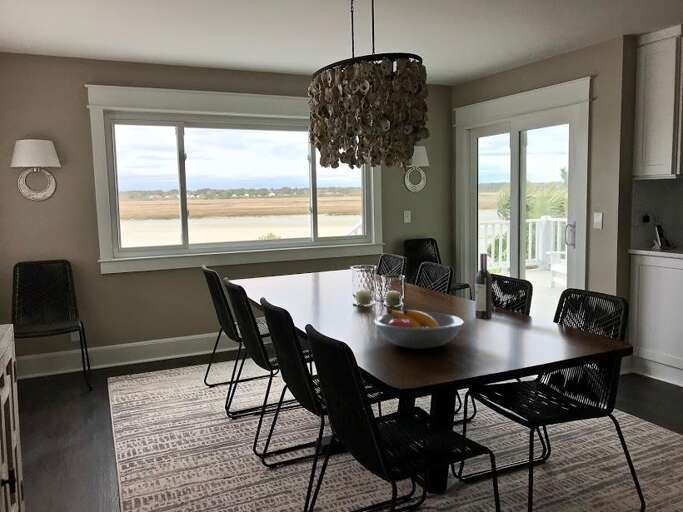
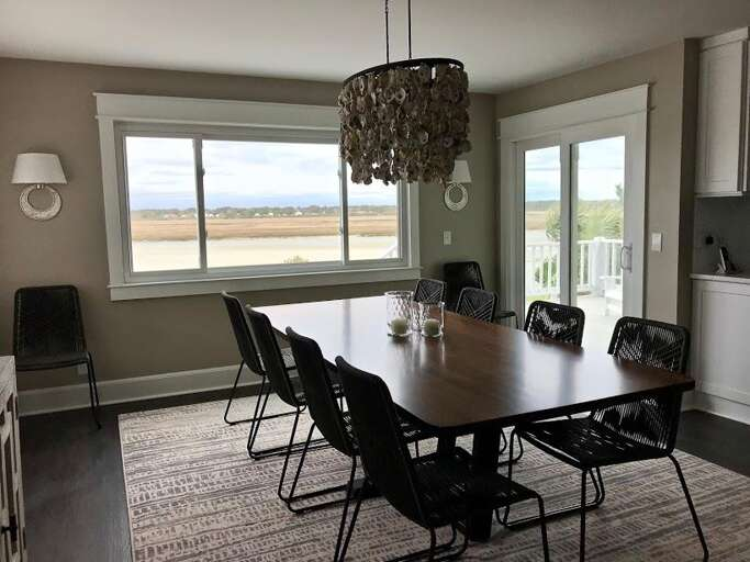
- wine bottle (483, 285)
- fruit bowl (418, 328)
